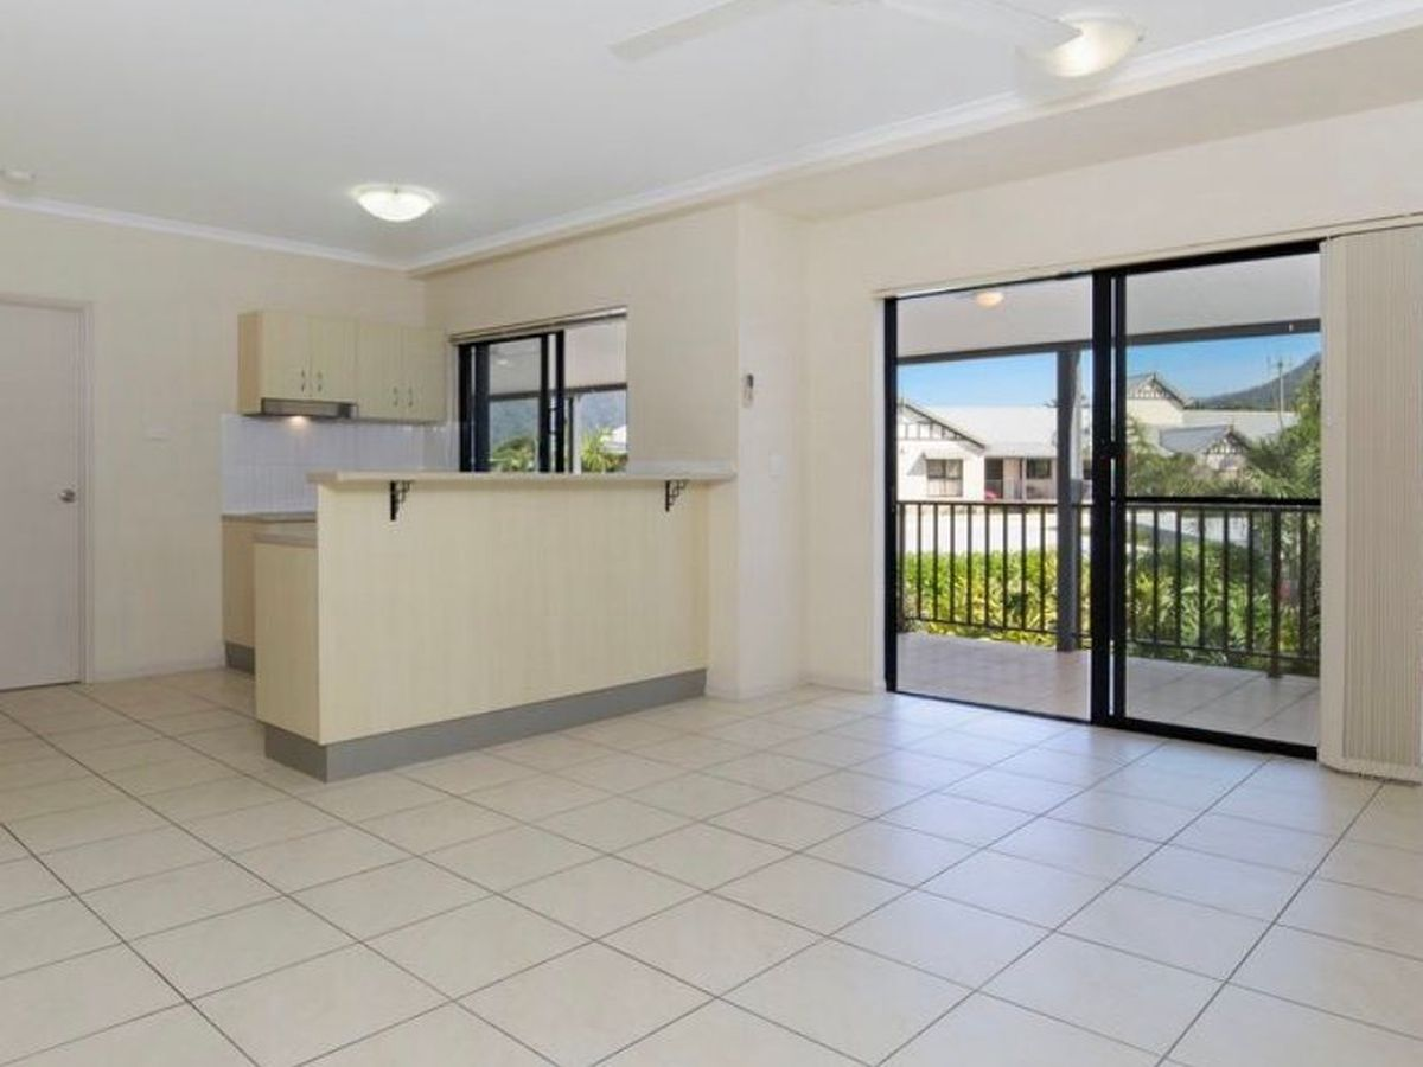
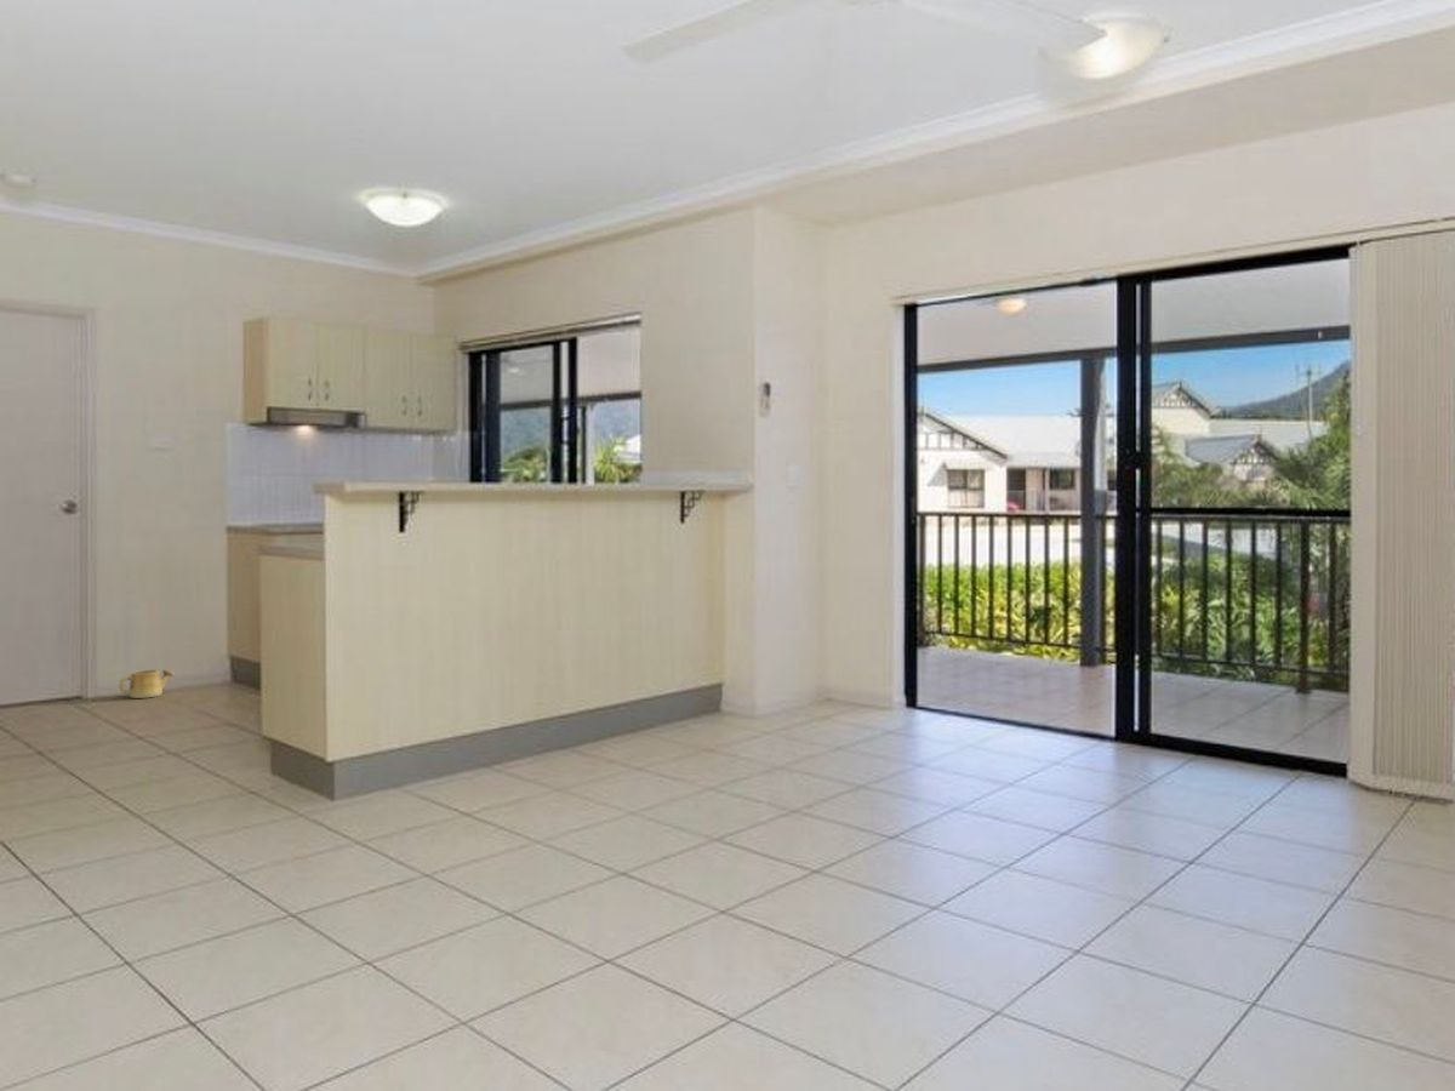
+ watering can (147, 682)
